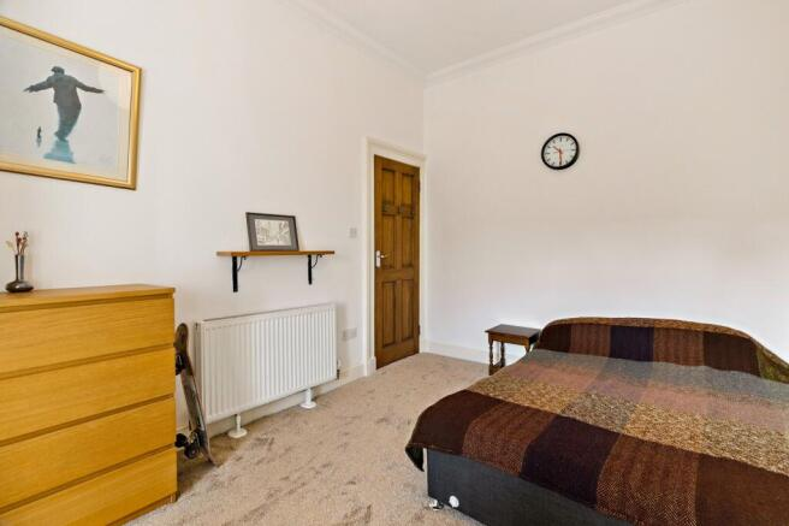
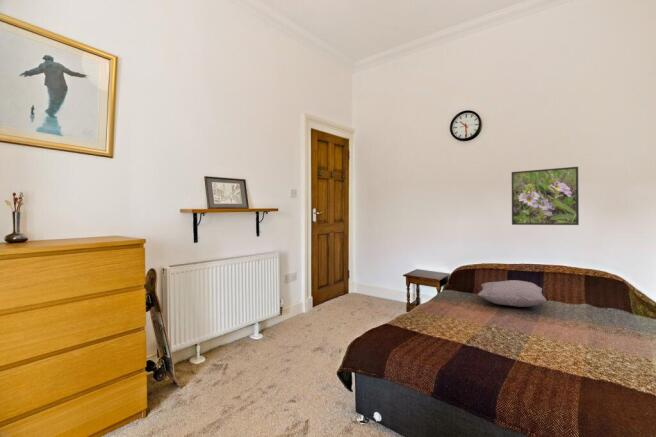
+ pillow (510, 292)
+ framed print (543, 197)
